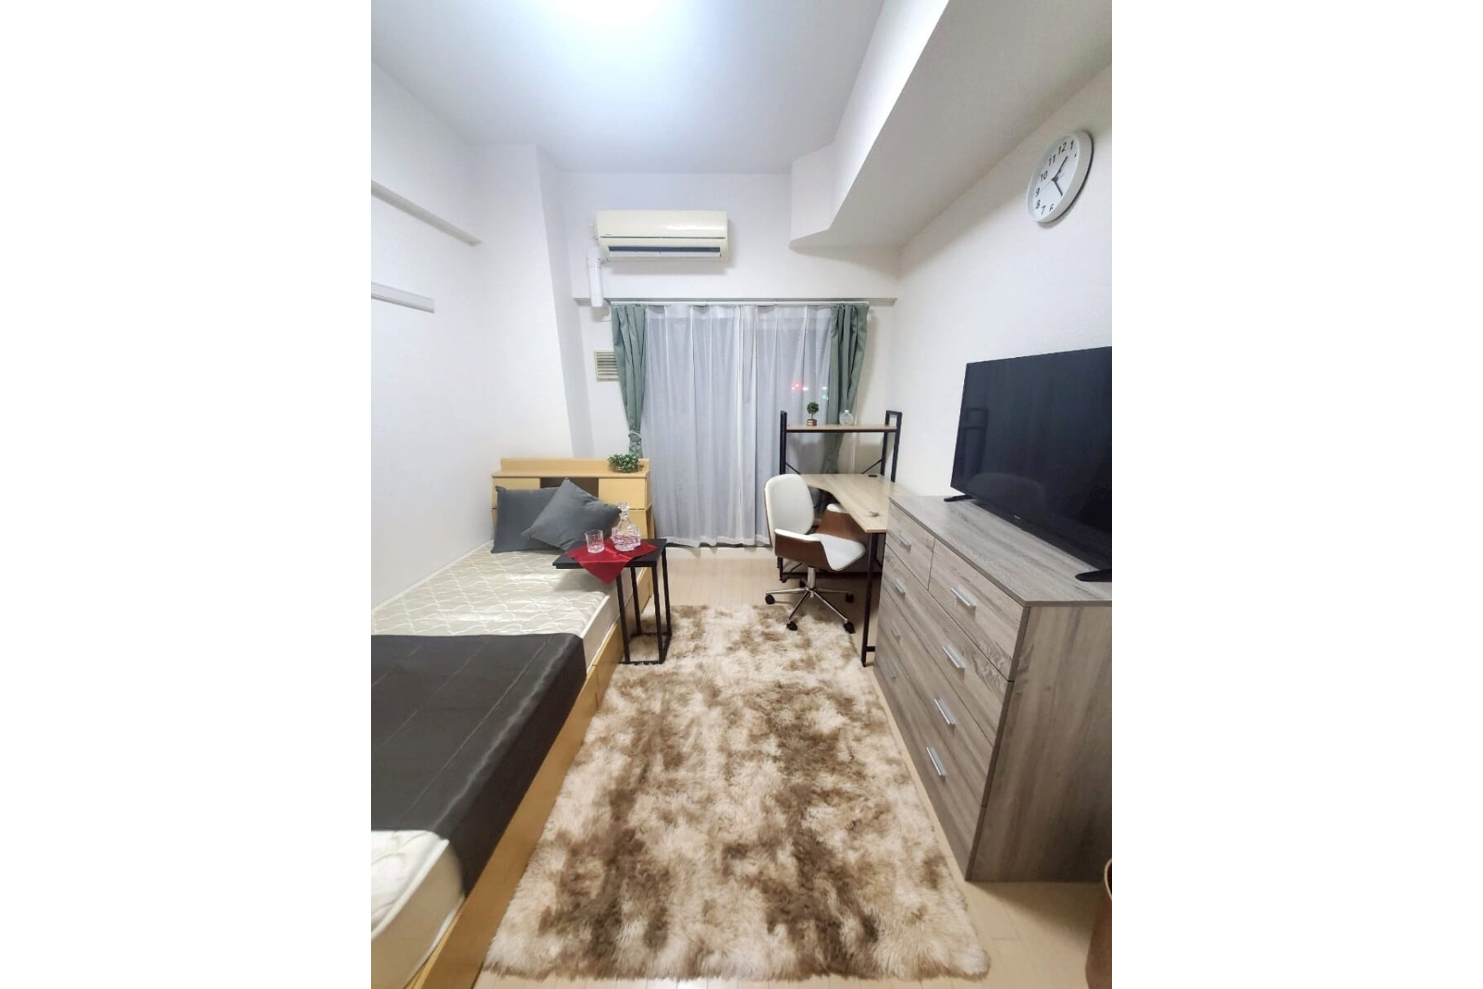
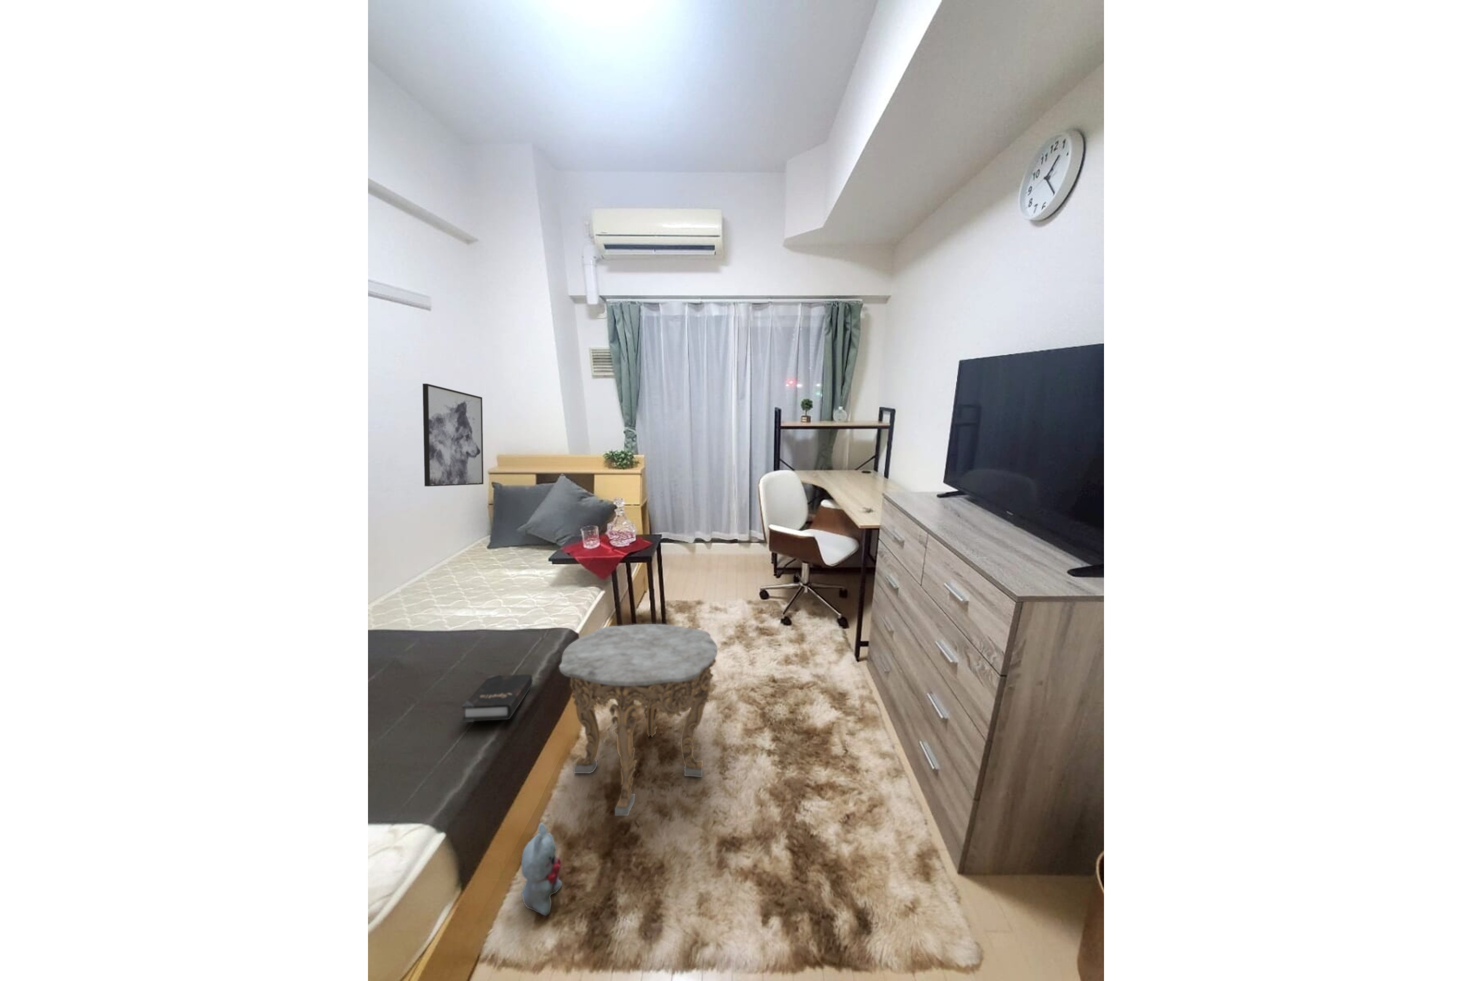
+ hardback book (499, 695)
+ plush toy (540, 865)
+ wall art (456, 438)
+ side table (642, 708)
